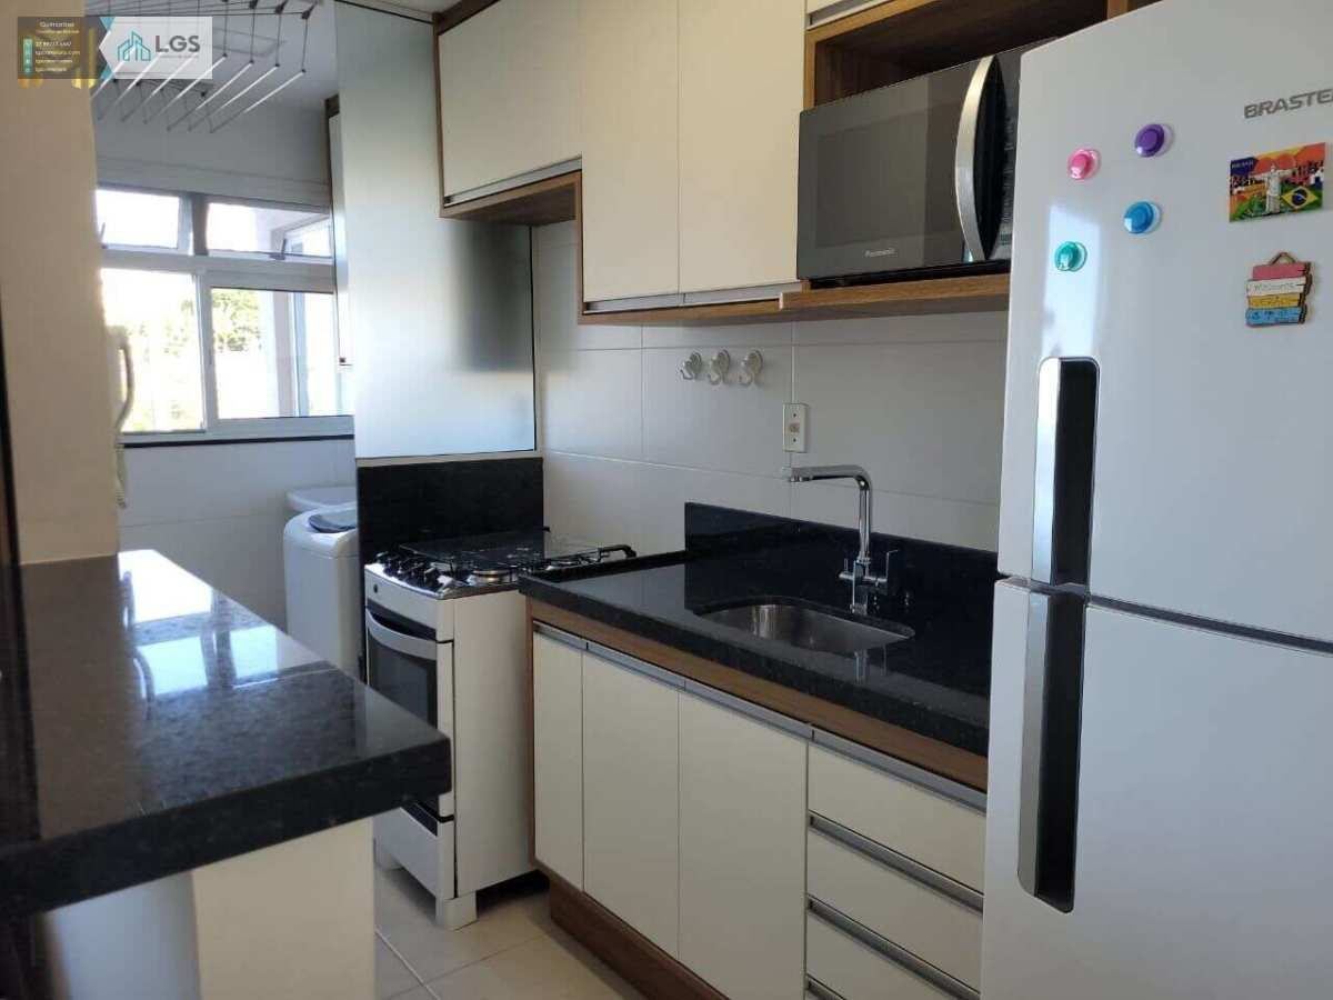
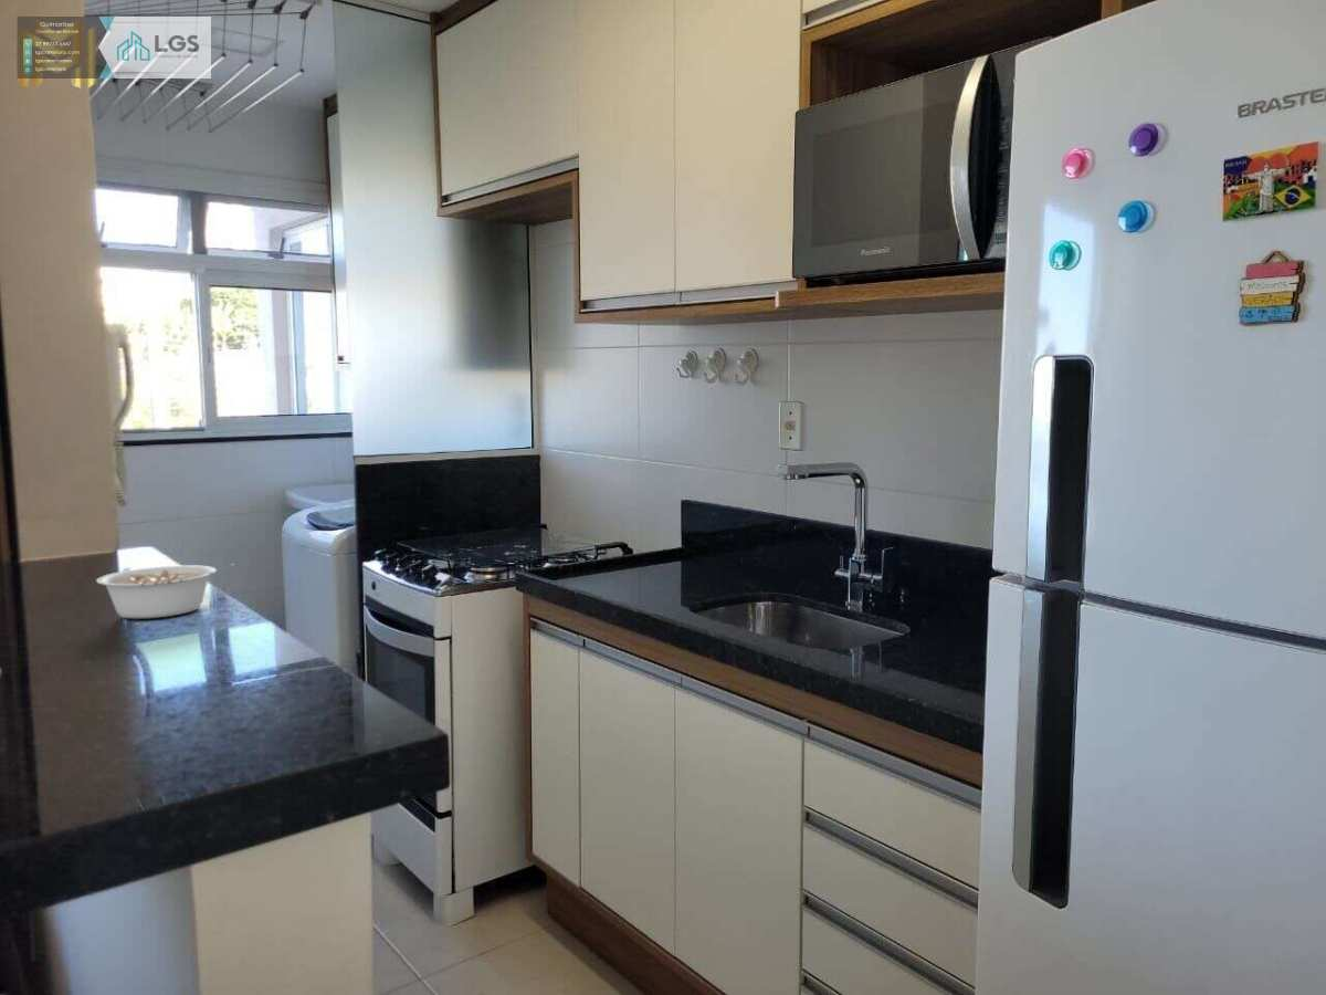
+ legume (164, 588)
